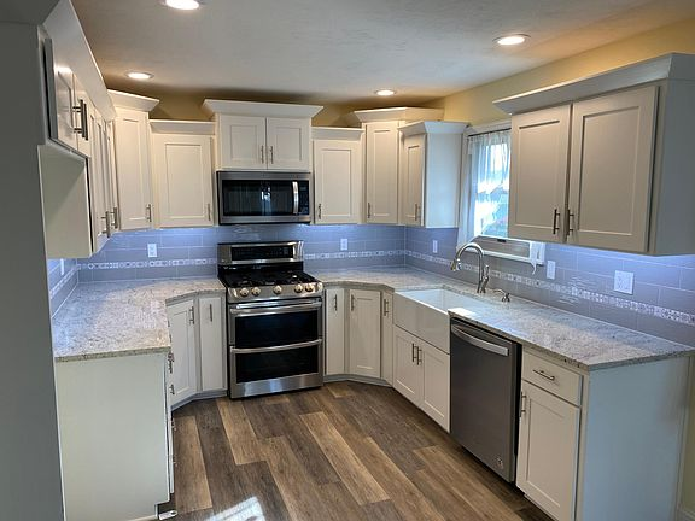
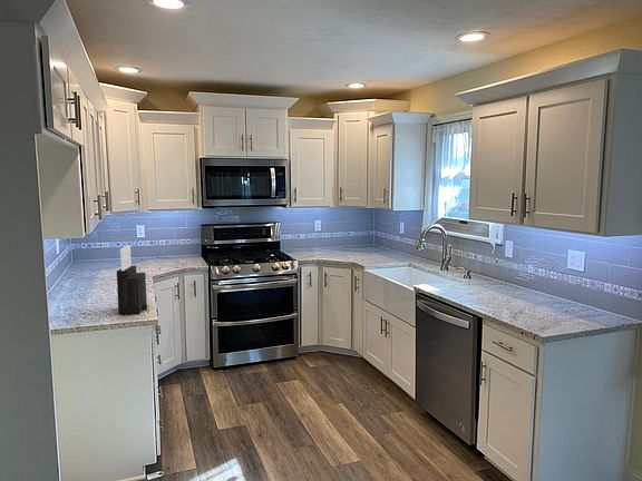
+ knife block (134, 278)
